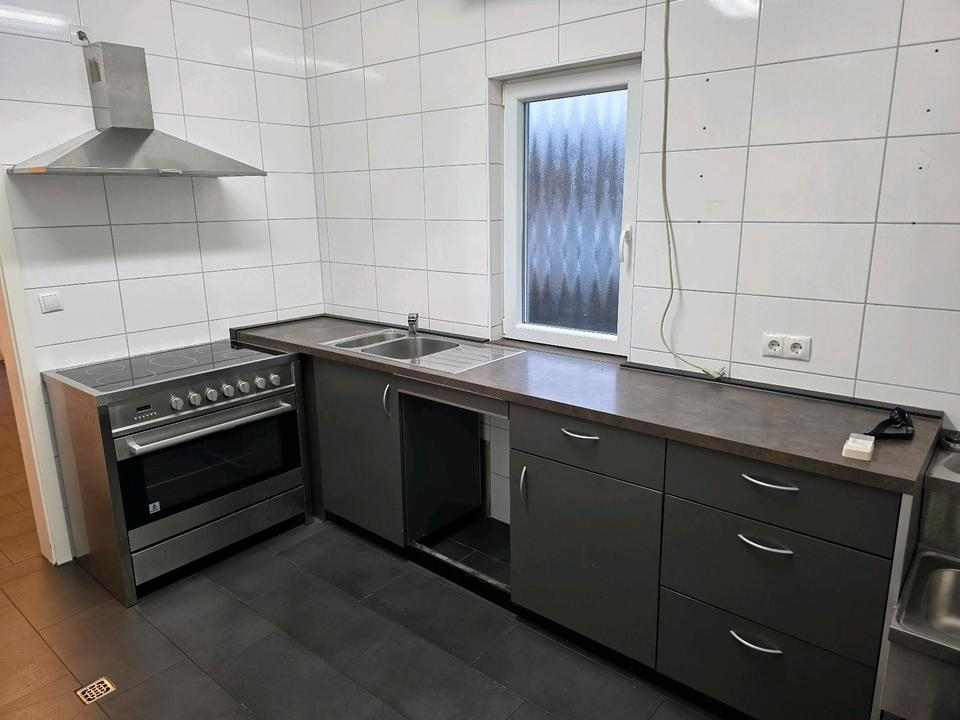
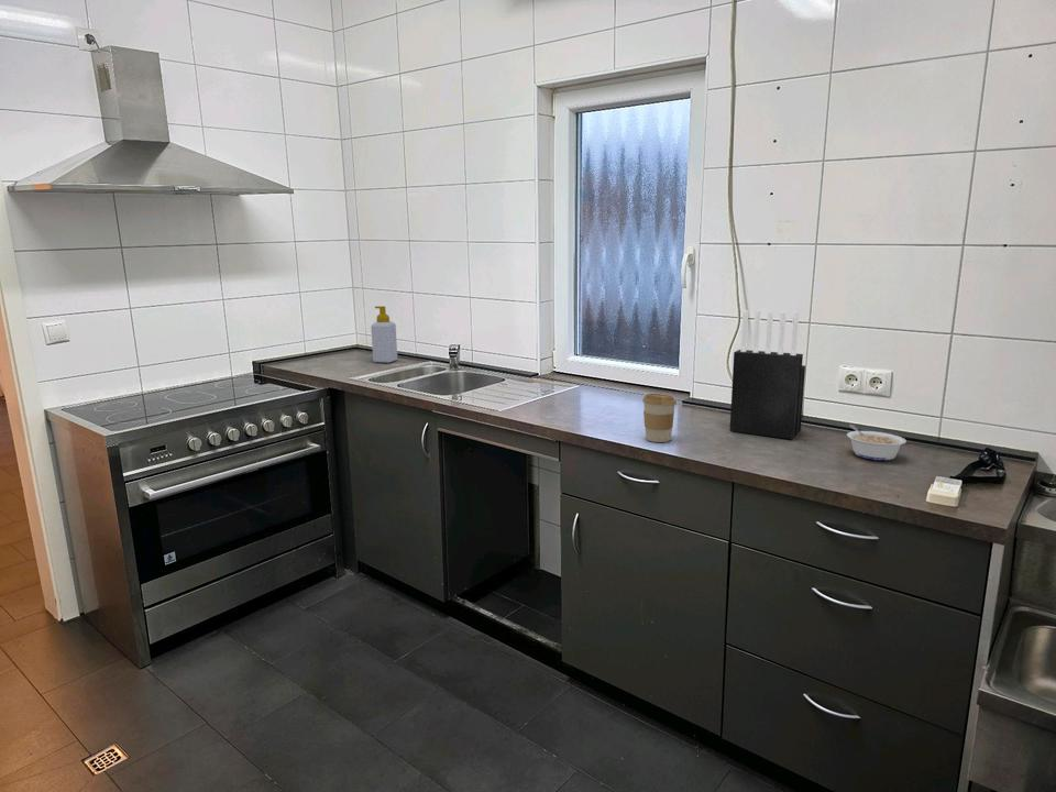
+ legume (872, 443)
+ soap bottle (384, 333)
+ coffee cup (659, 416)
+ knife block (769, 371)
